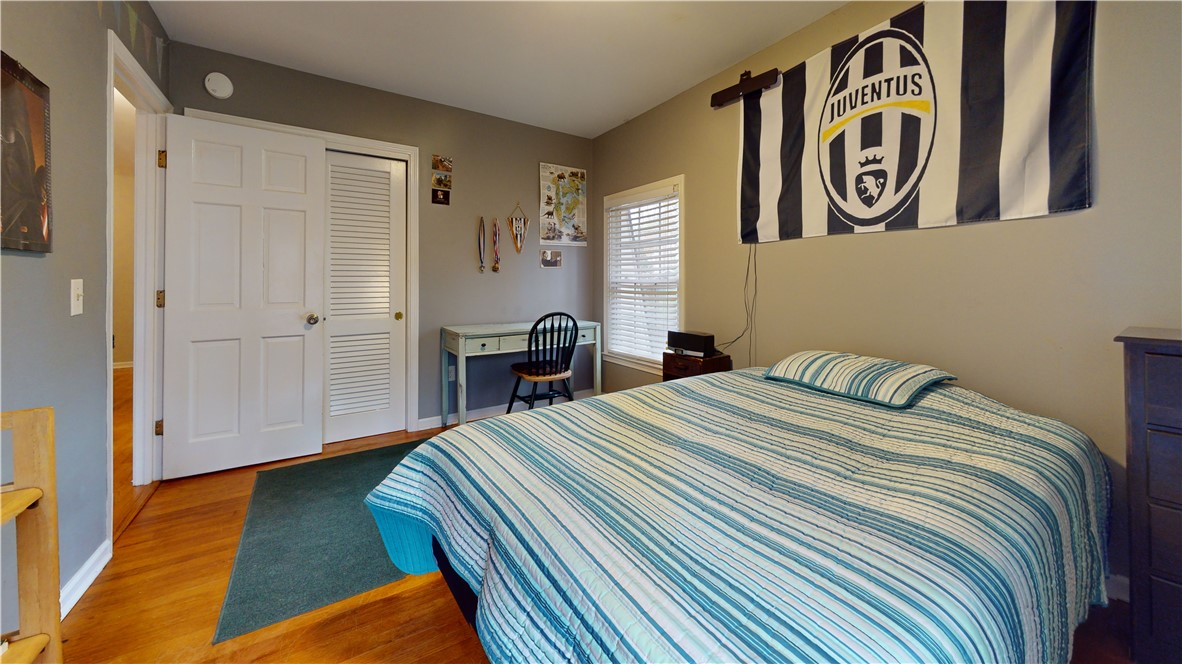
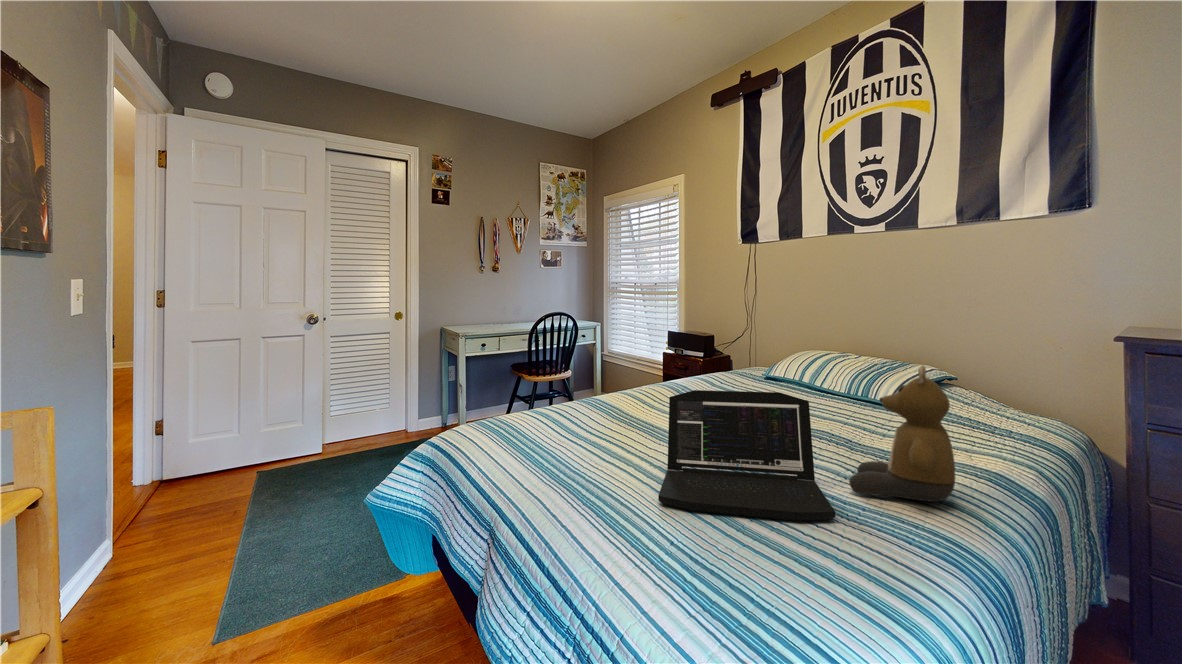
+ bear (900, 429)
+ laptop (739, 446)
